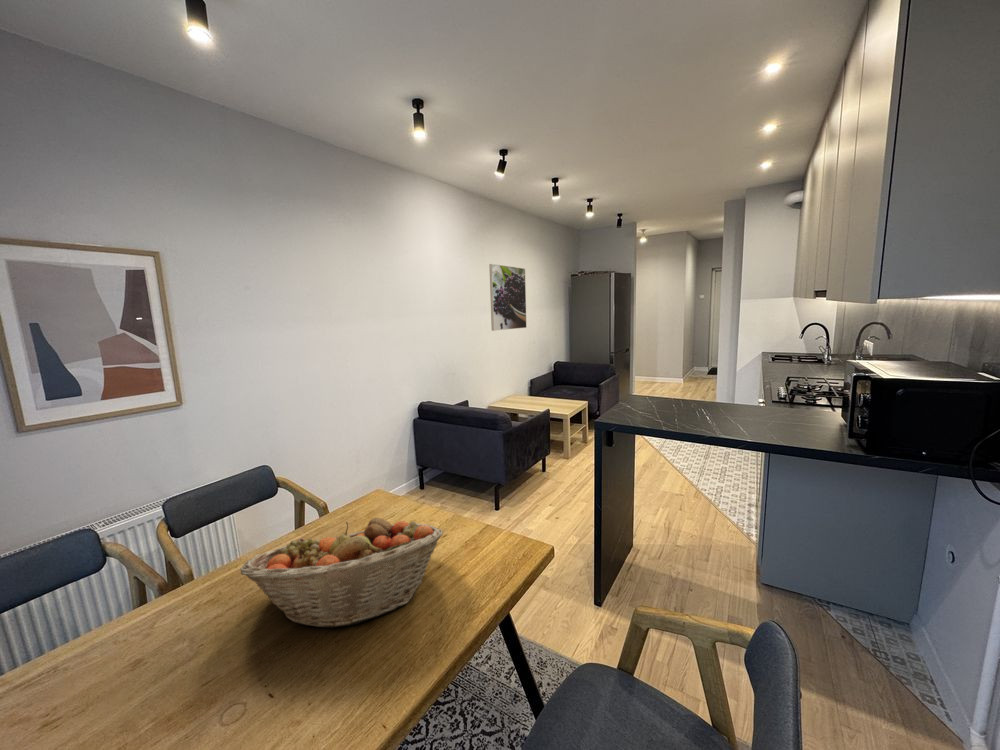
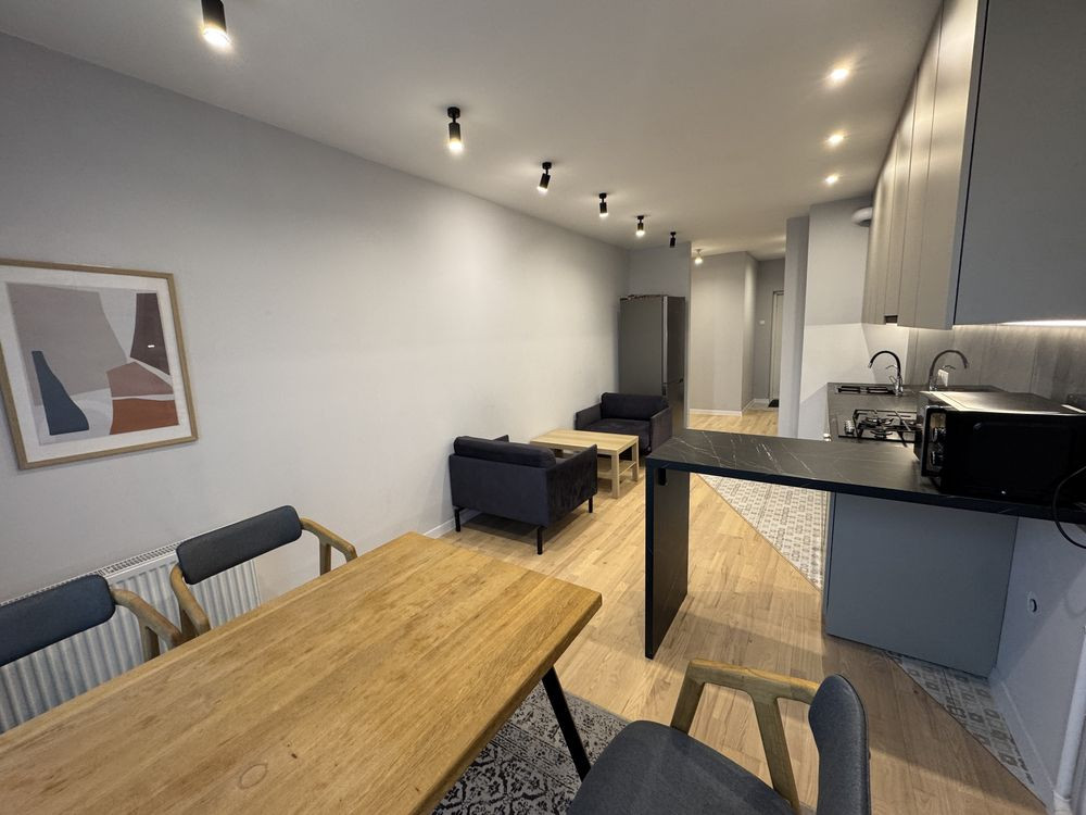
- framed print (509, 298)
- fruit basket (350, 560)
